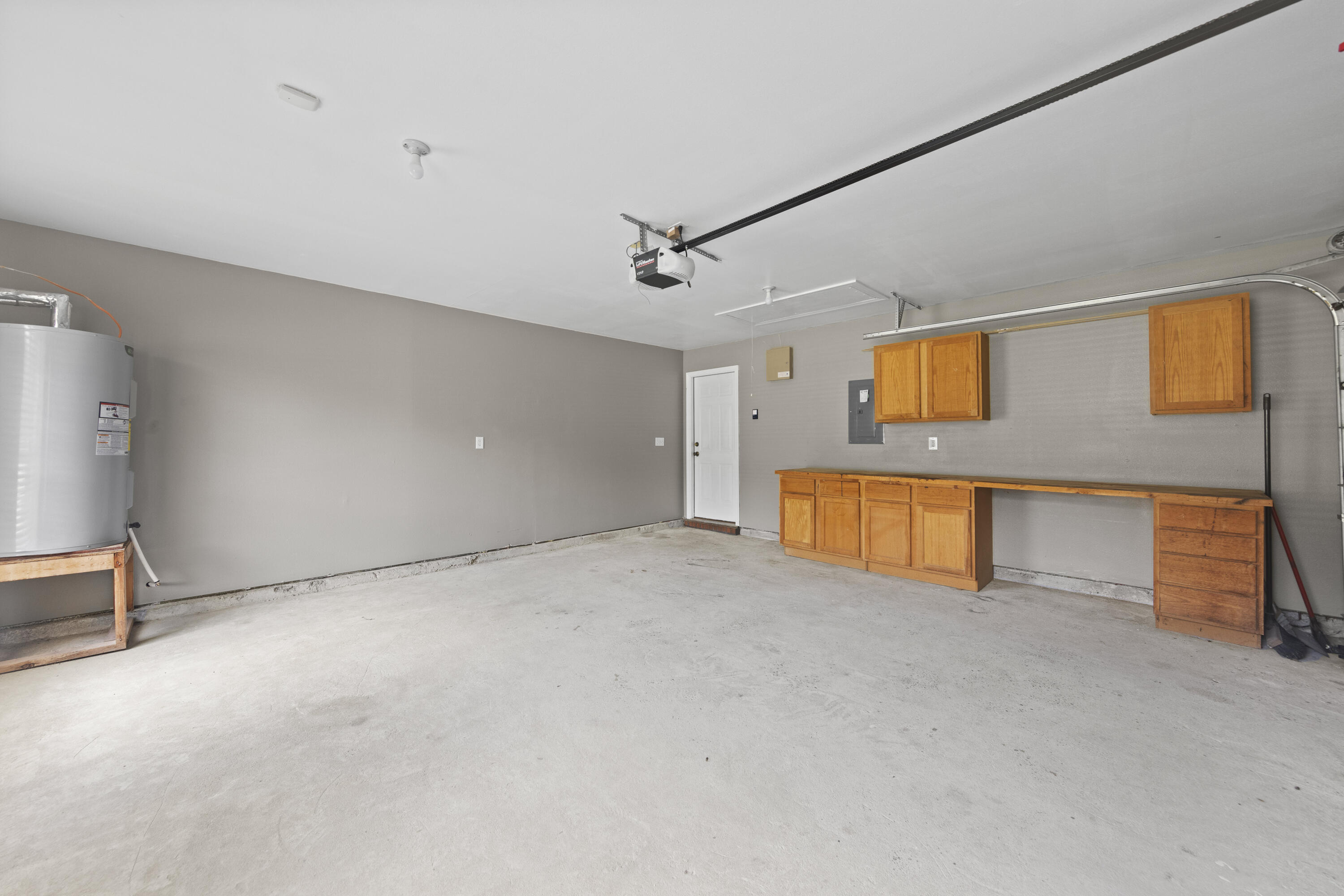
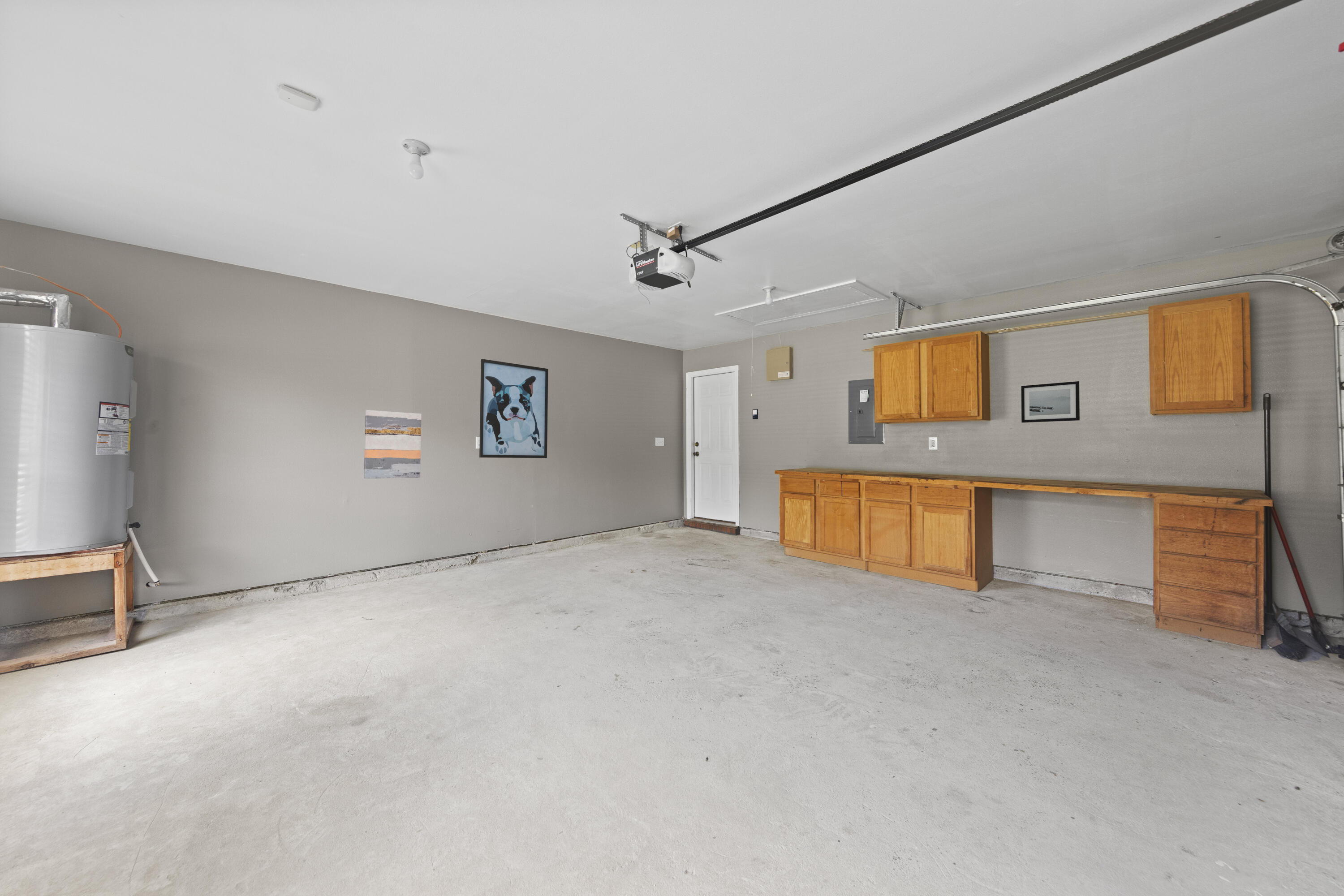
+ wall art (393, 444)
+ wall art (1049, 402)
+ wall art (515, 411)
